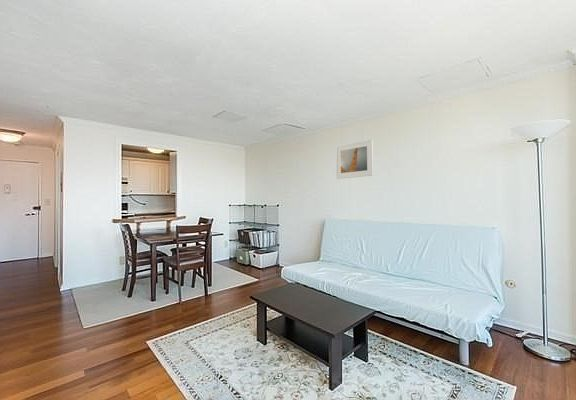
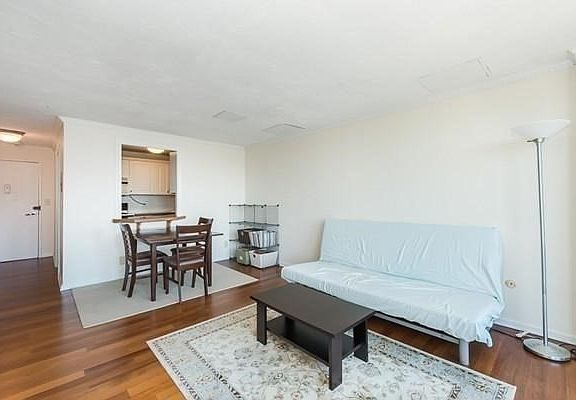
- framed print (353, 160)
